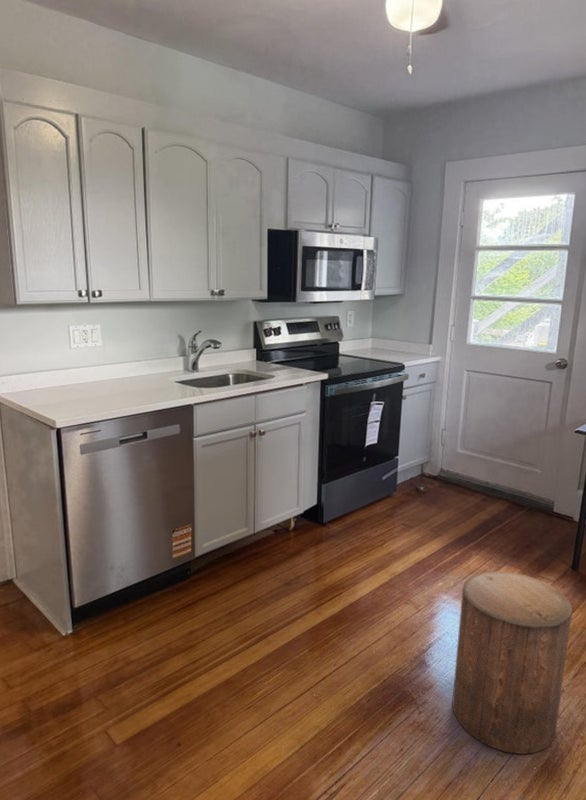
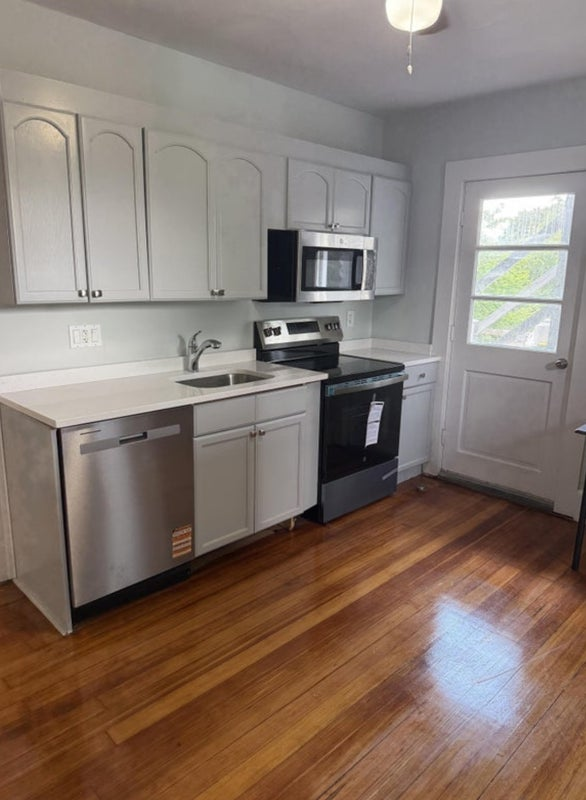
- stool (509, 656)
